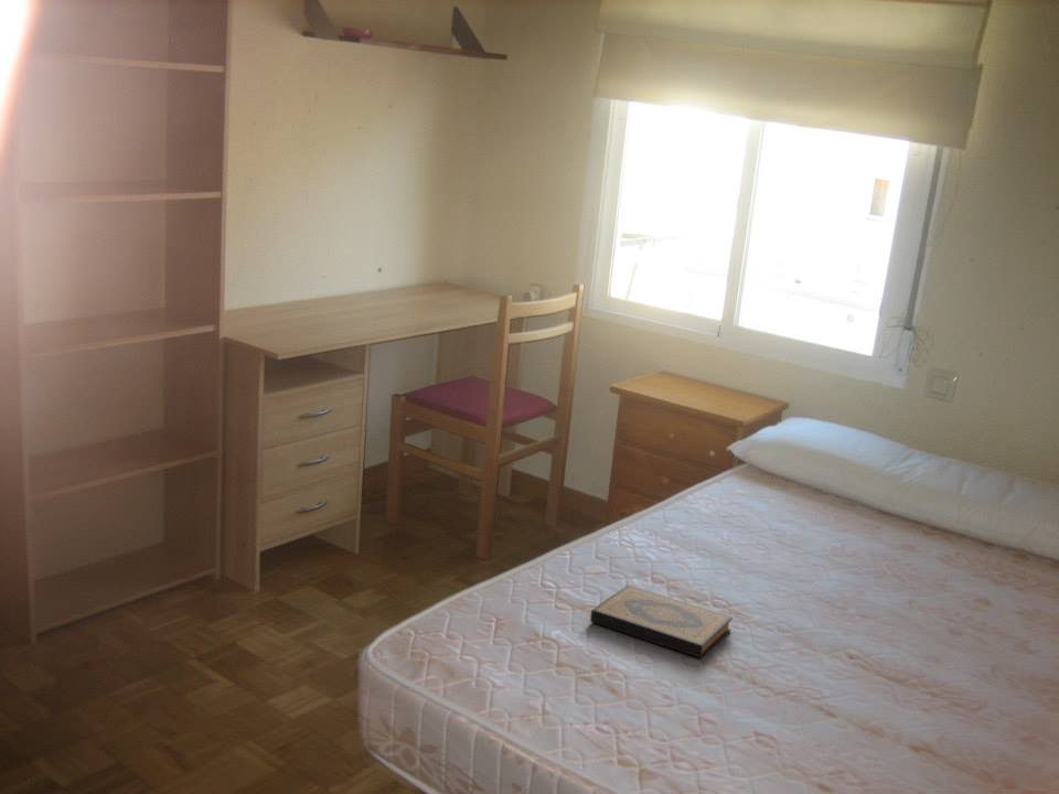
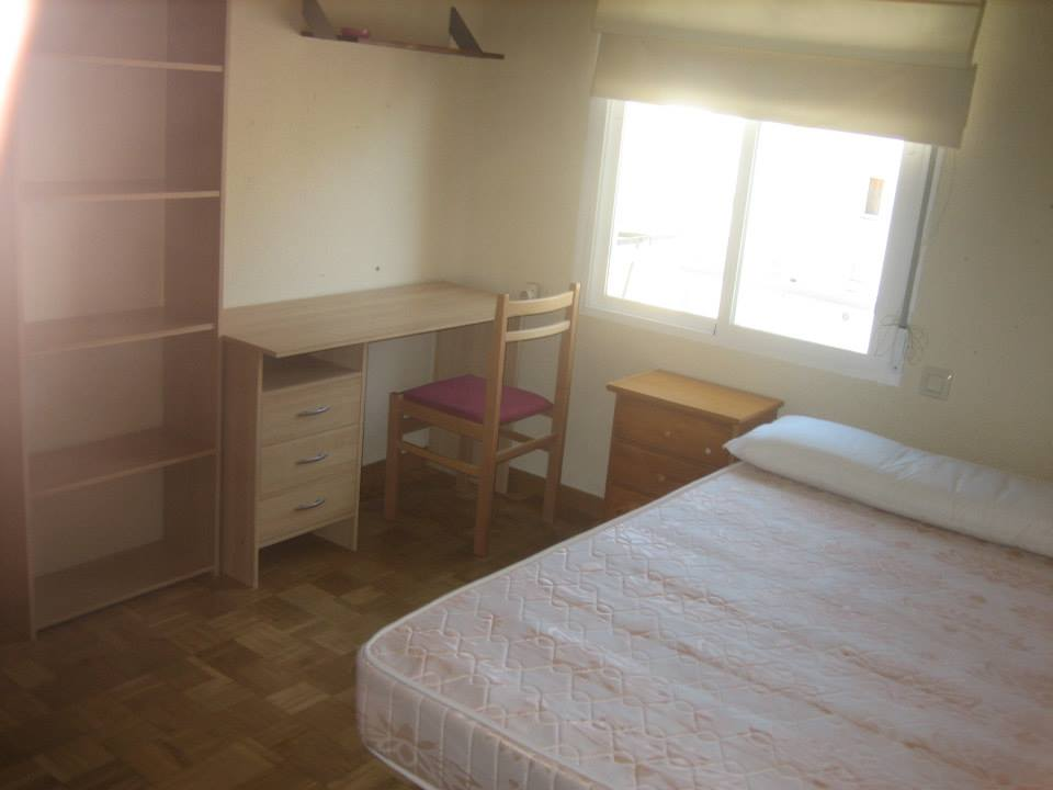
- hardback book (661, 620)
